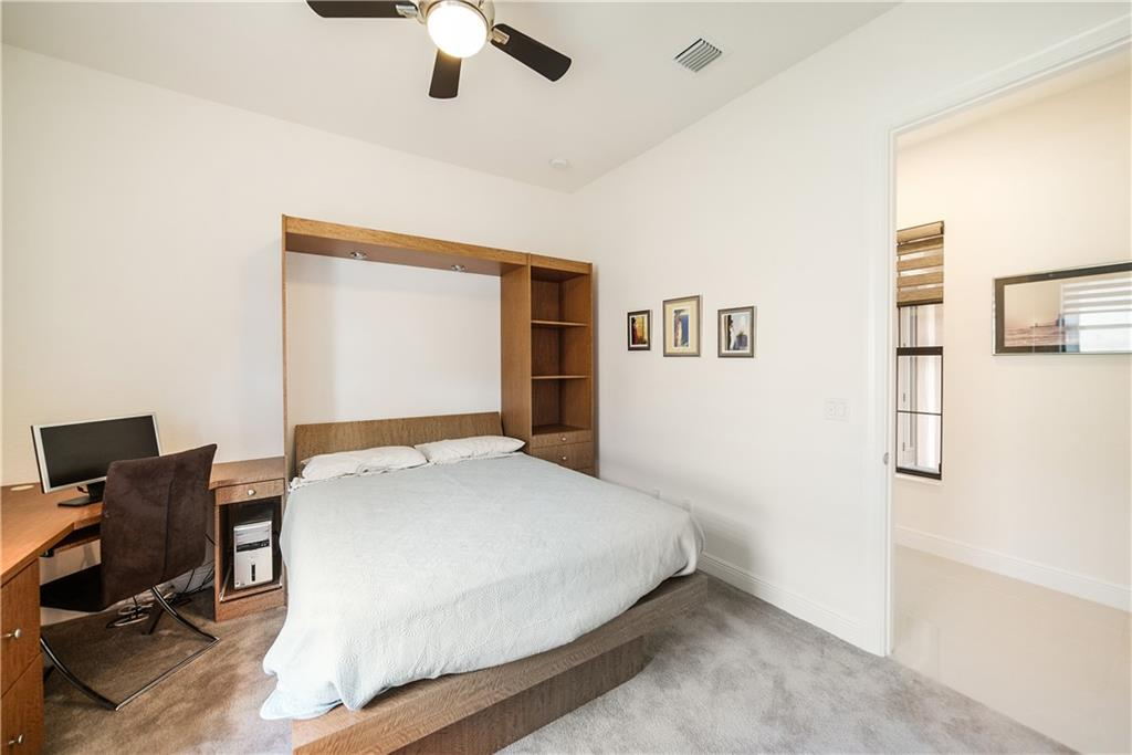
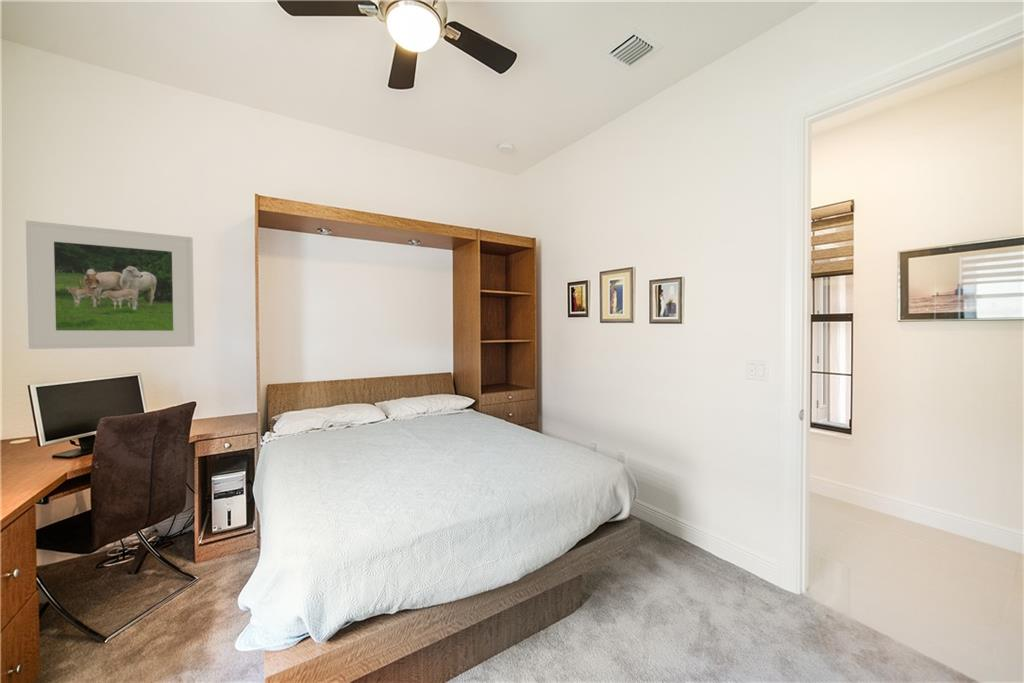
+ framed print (117, 288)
